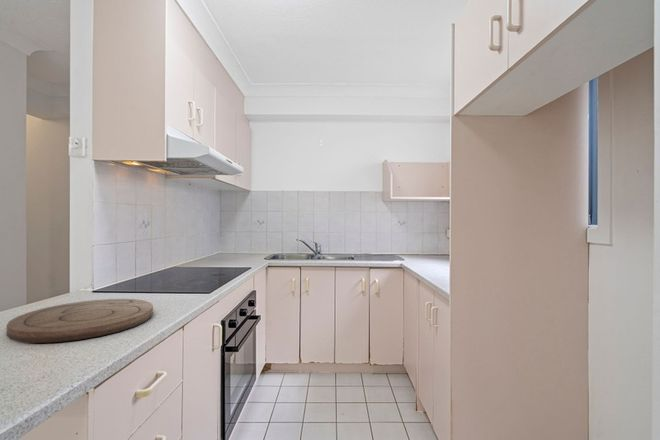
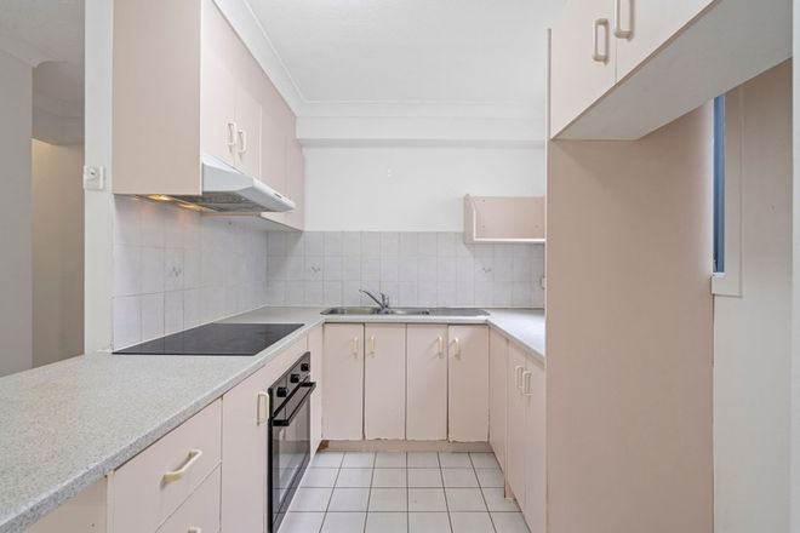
- cutting board (87, 316)
